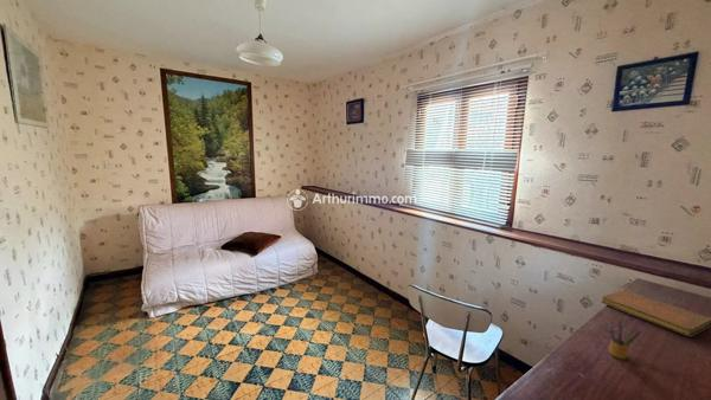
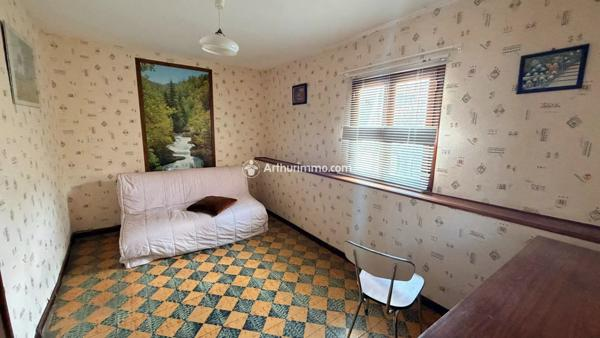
- pencil box (621, 338)
- notebook (653, 309)
